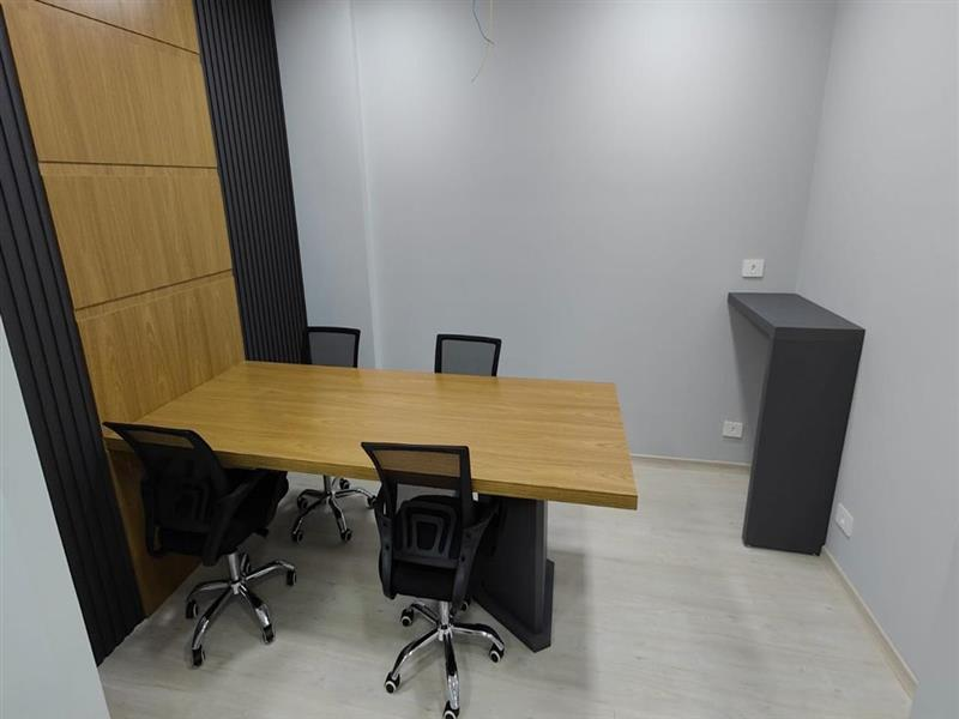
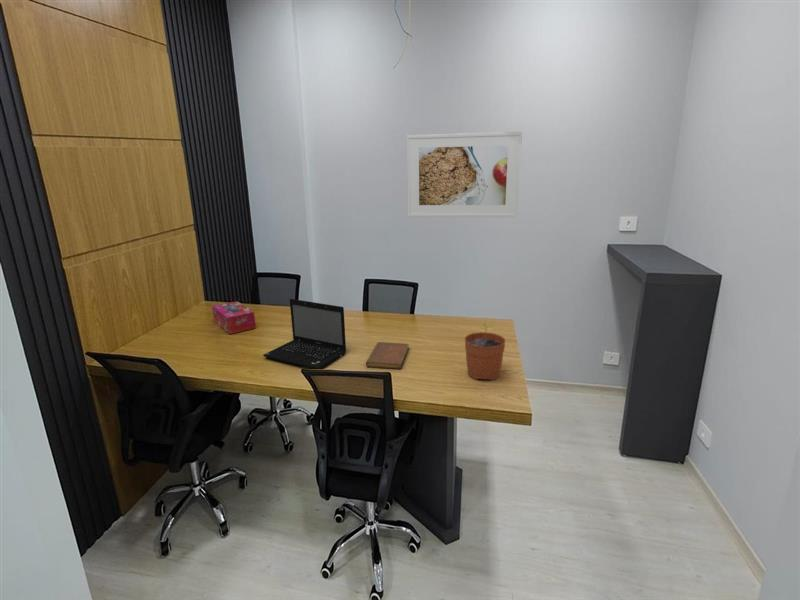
+ plant pot (484, 348)
+ notebook (388, 354)
+ laptop (303, 332)
+ tissue box (233, 316)
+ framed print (462, 176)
